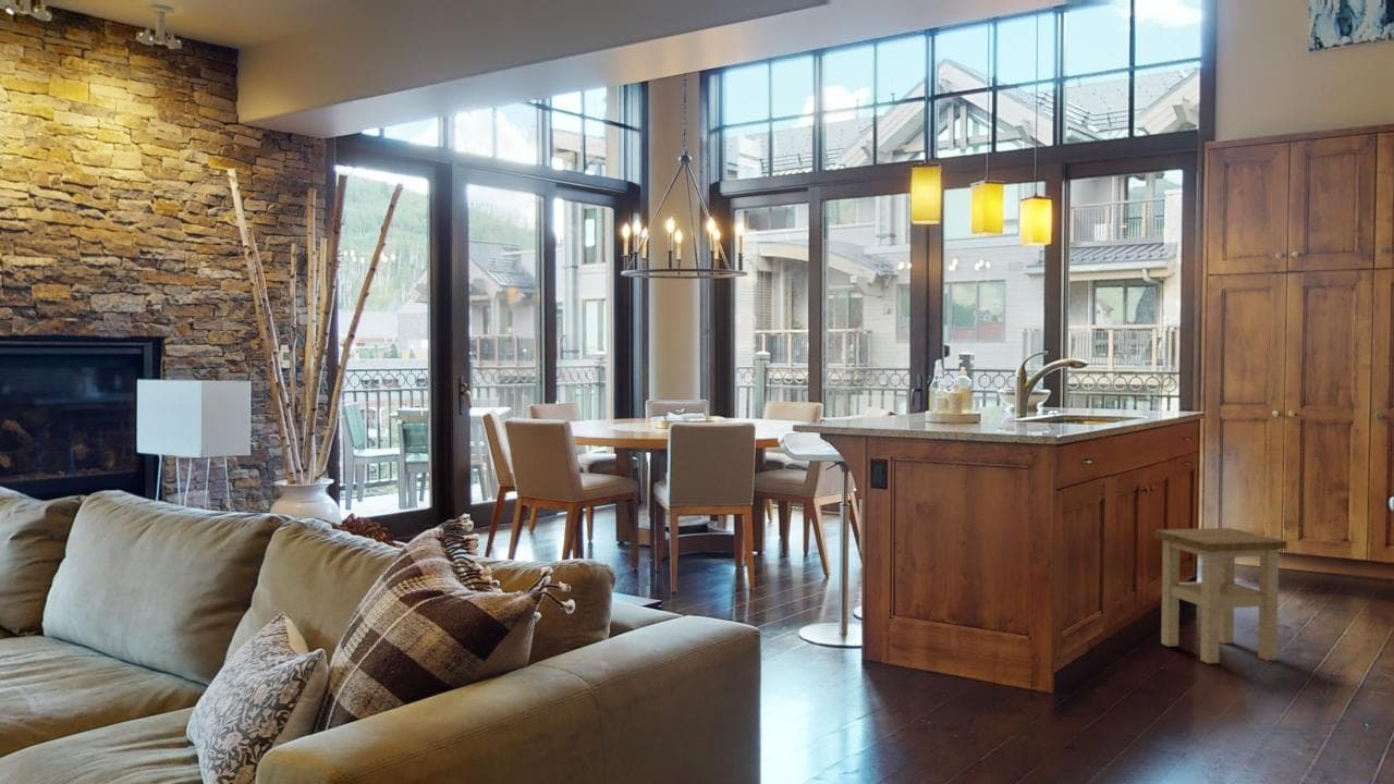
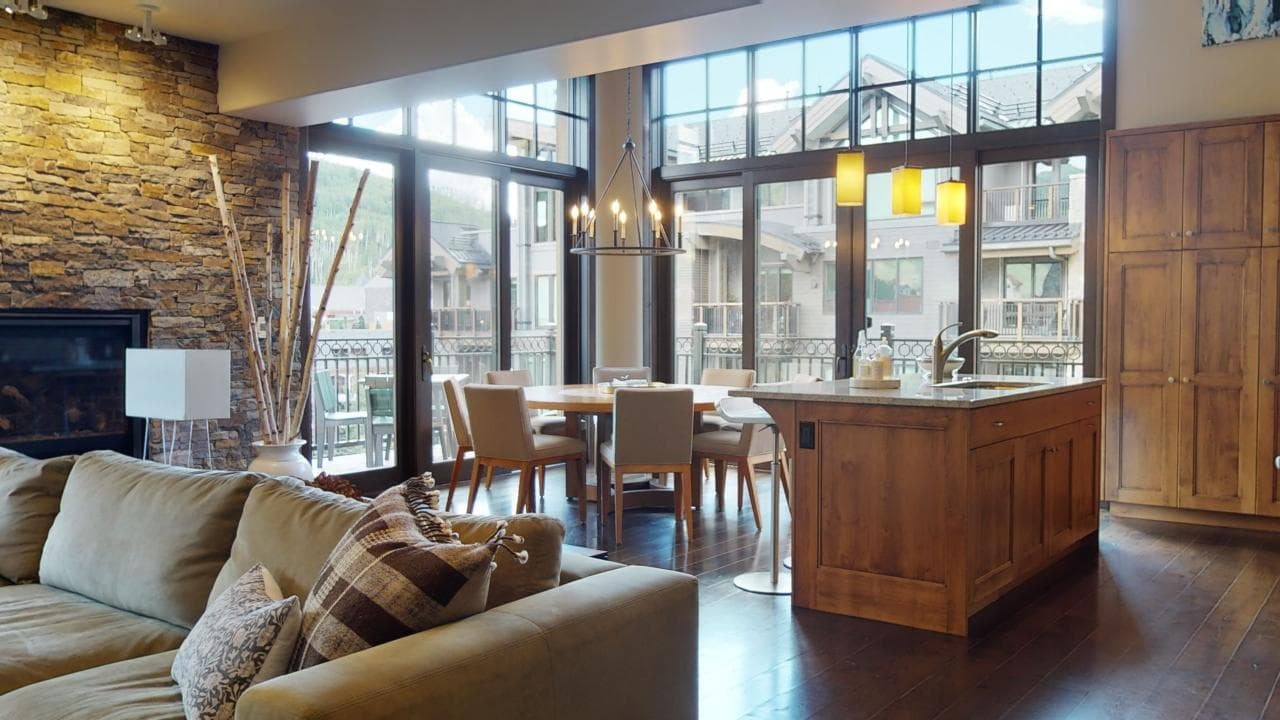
- stool (1218, 593)
